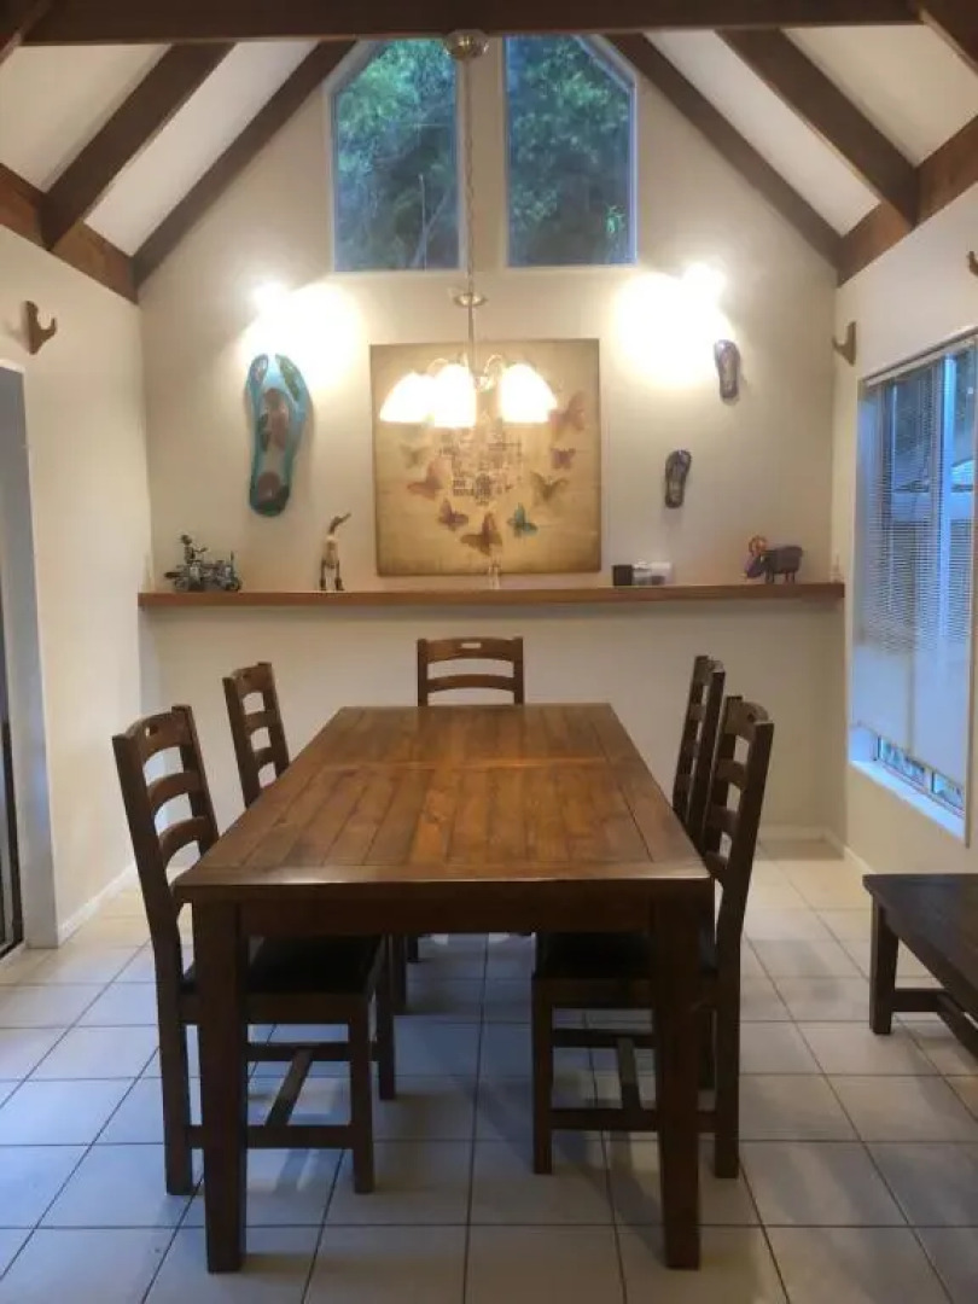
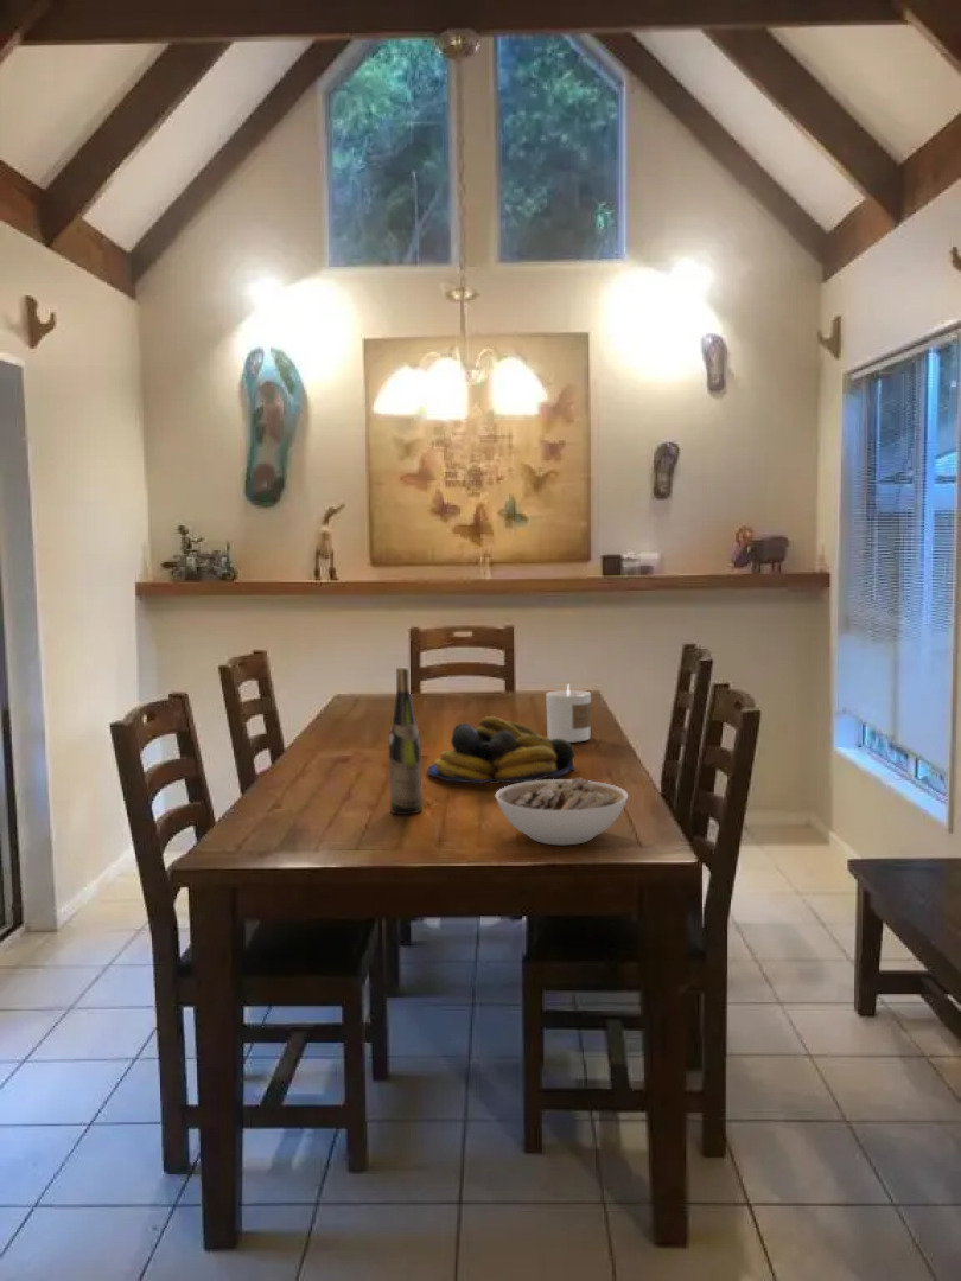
+ wine bottle (403, 739)
+ candle (568, 710)
+ fruit bowl (499, 744)
+ bowl (561, 809)
